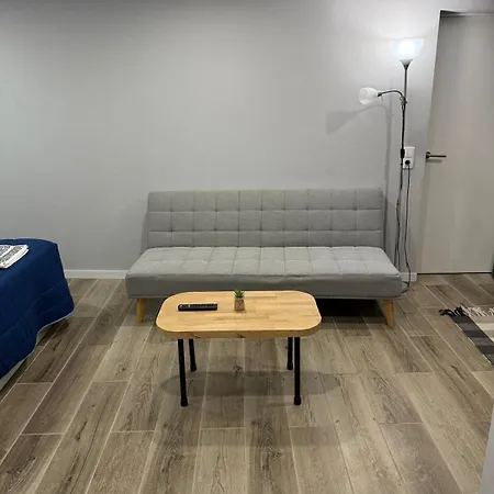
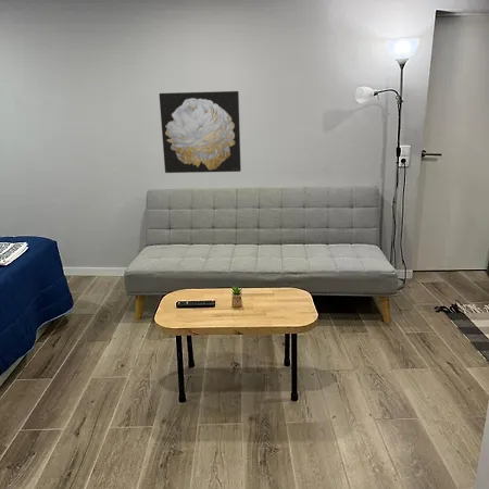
+ wall art (201, 133)
